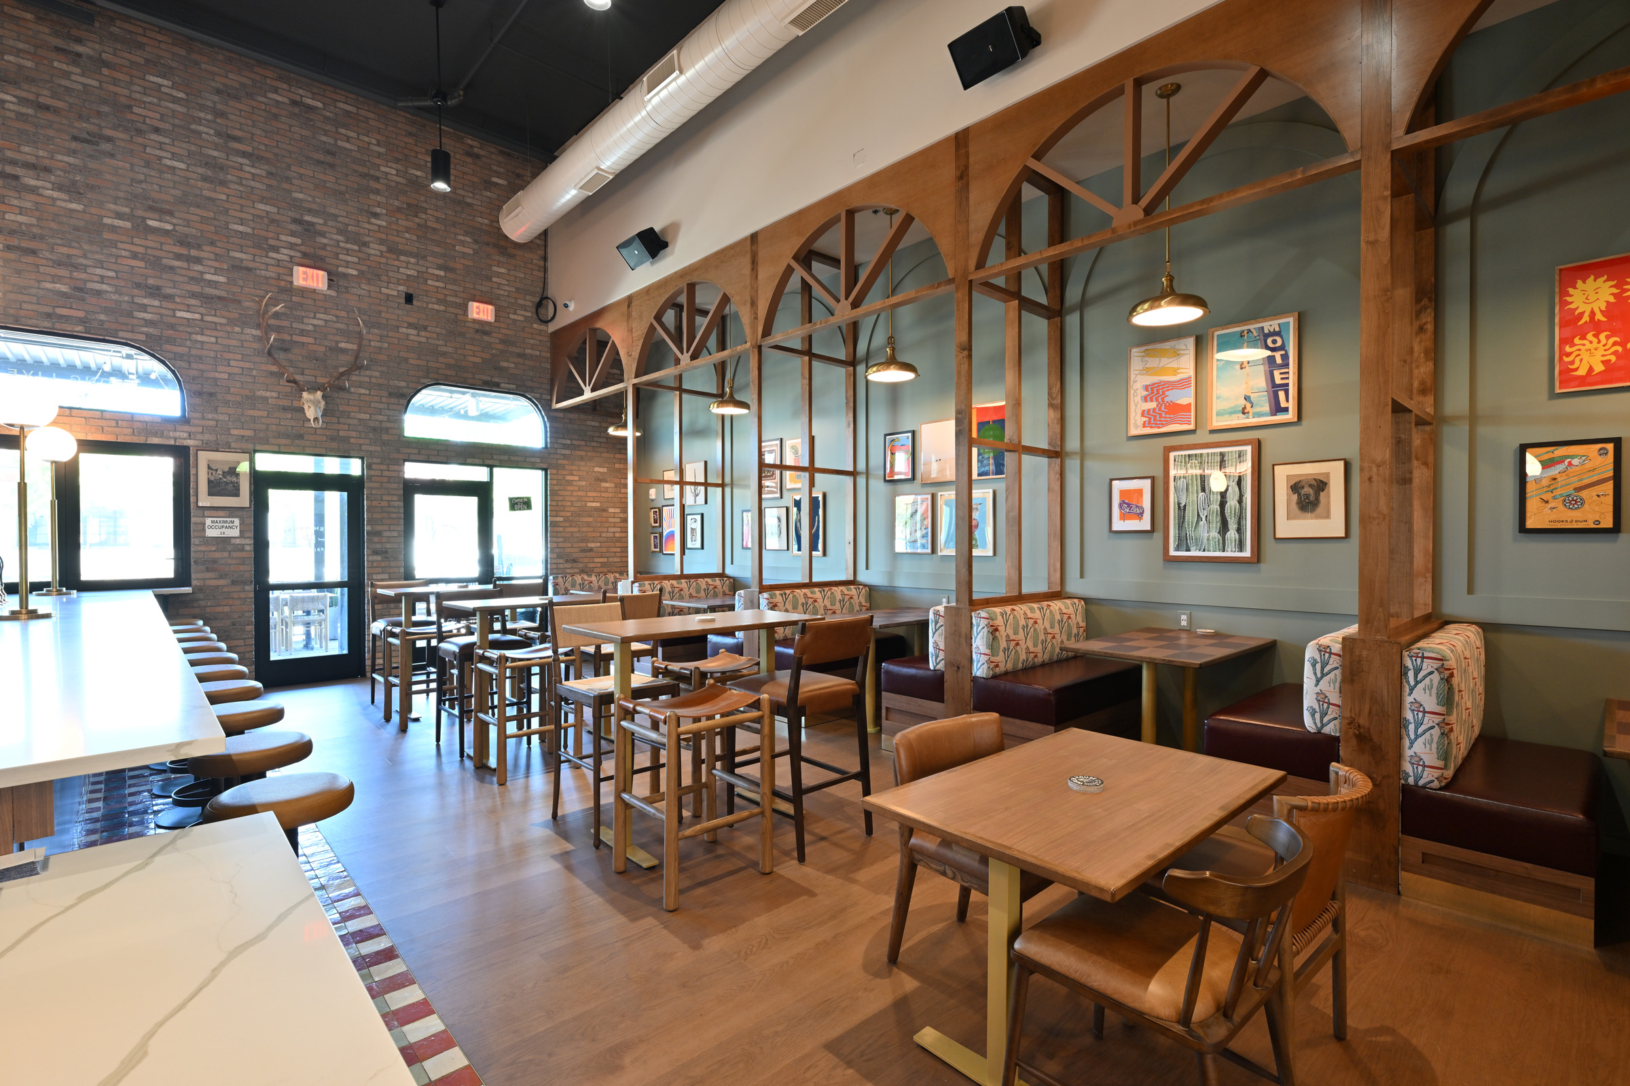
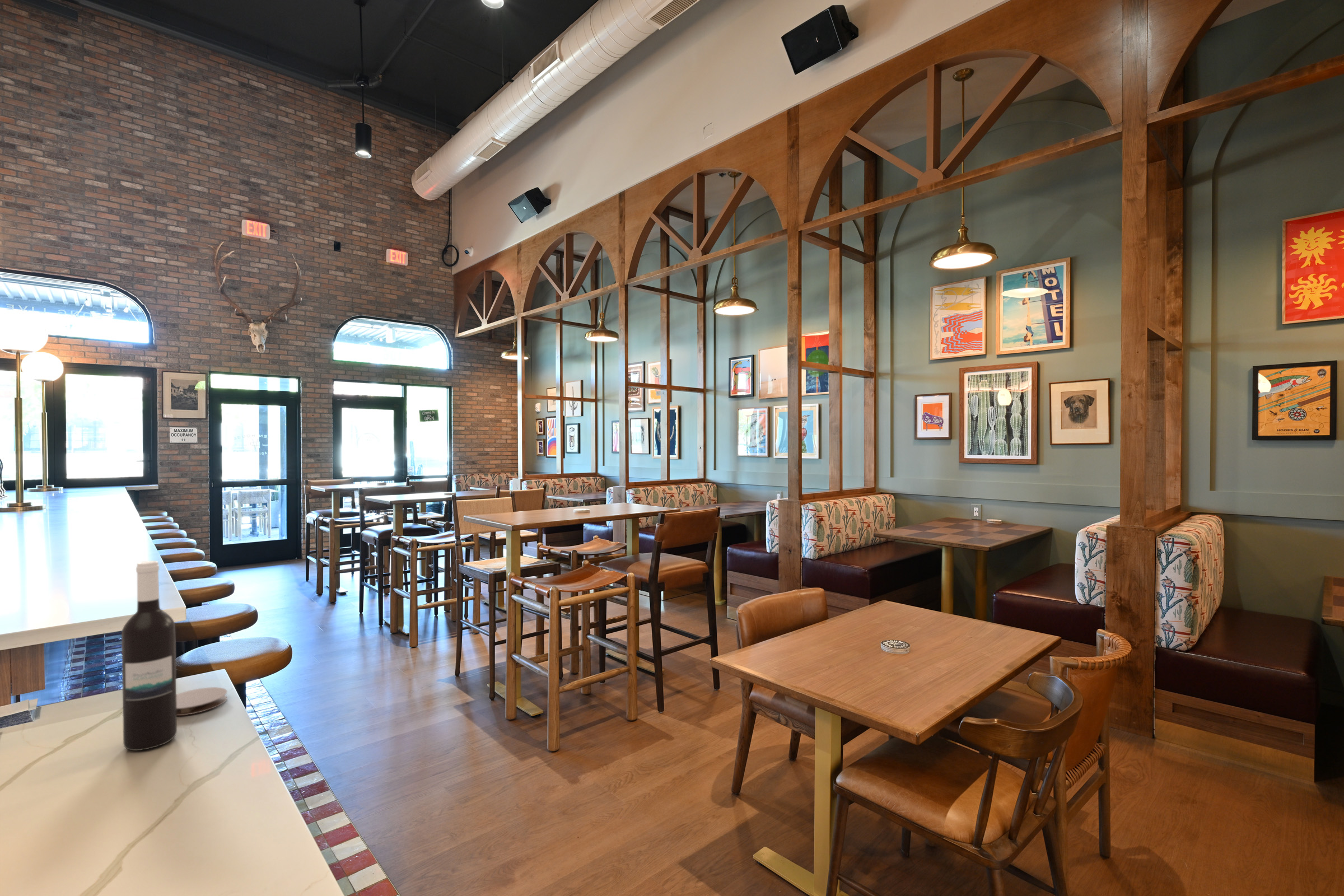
+ wine bottle (149, 652)
+ coaster (195, 701)
